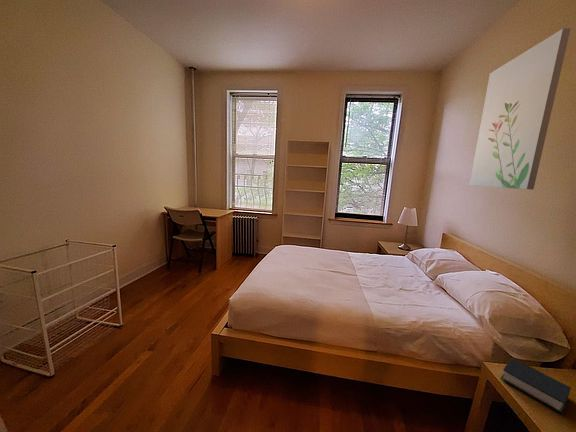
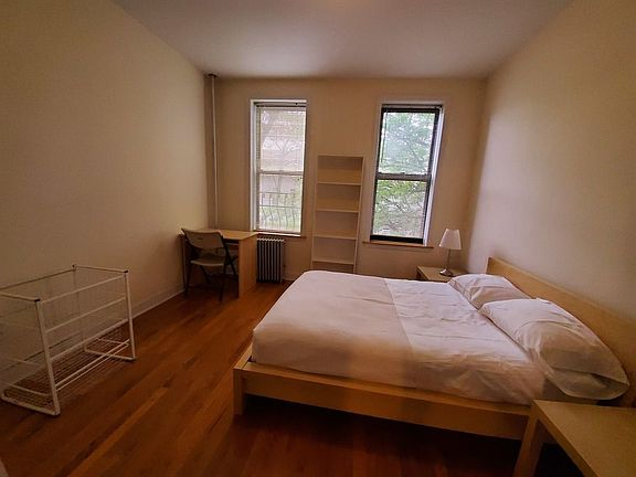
- wall art (508, 124)
- book (535, 382)
